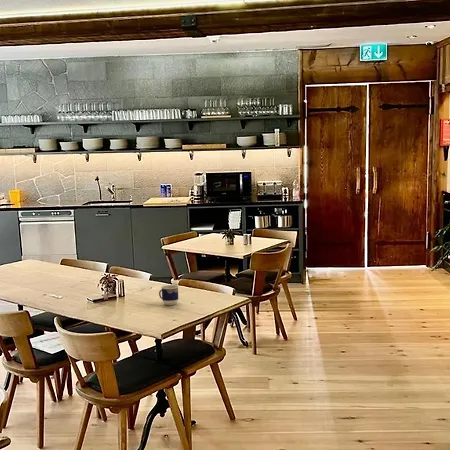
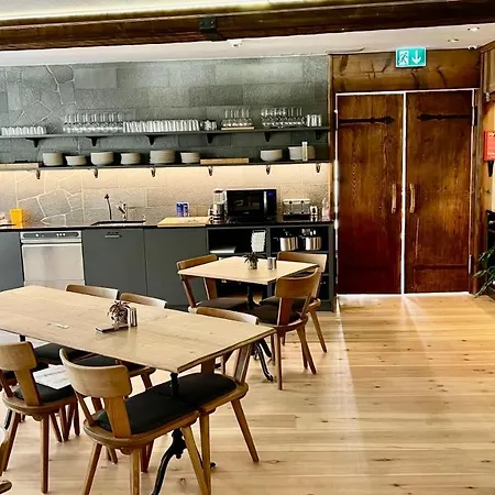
- cup (168, 295)
